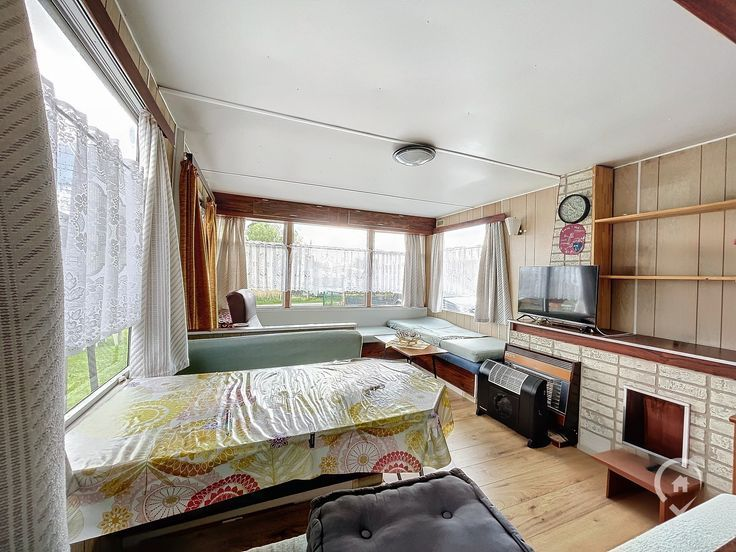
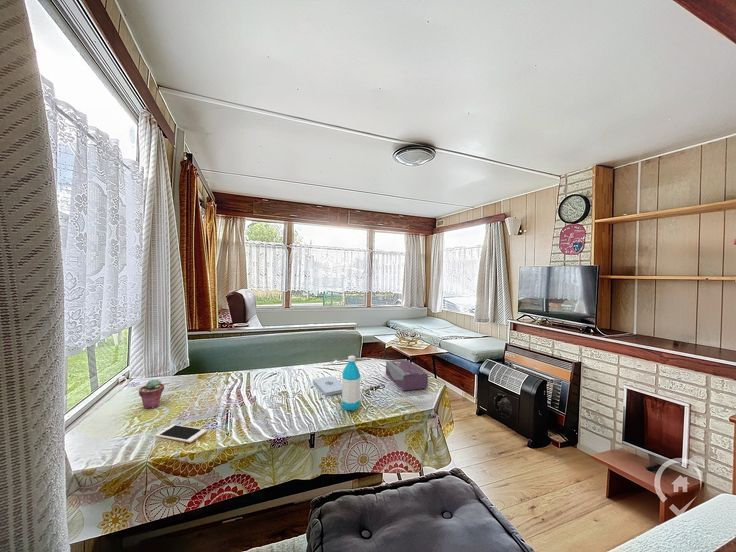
+ cell phone (181, 433)
+ water bottle (351, 382)
+ tissue box (405, 373)
+ notepad (329, 385)
+ potted succulent (151, 392)
